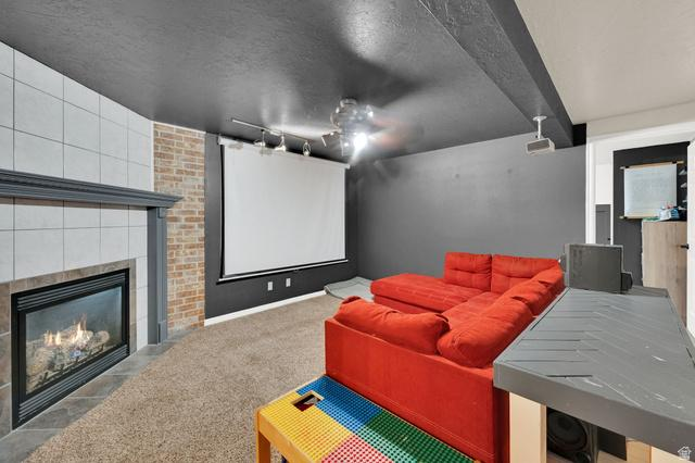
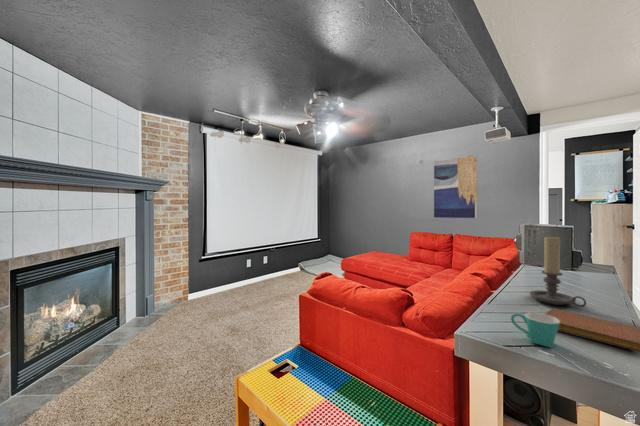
+ mug (534, 328)
+ notebook (593, 327)
+ candle holder (556, 269)
+ wall art (454, 188)
